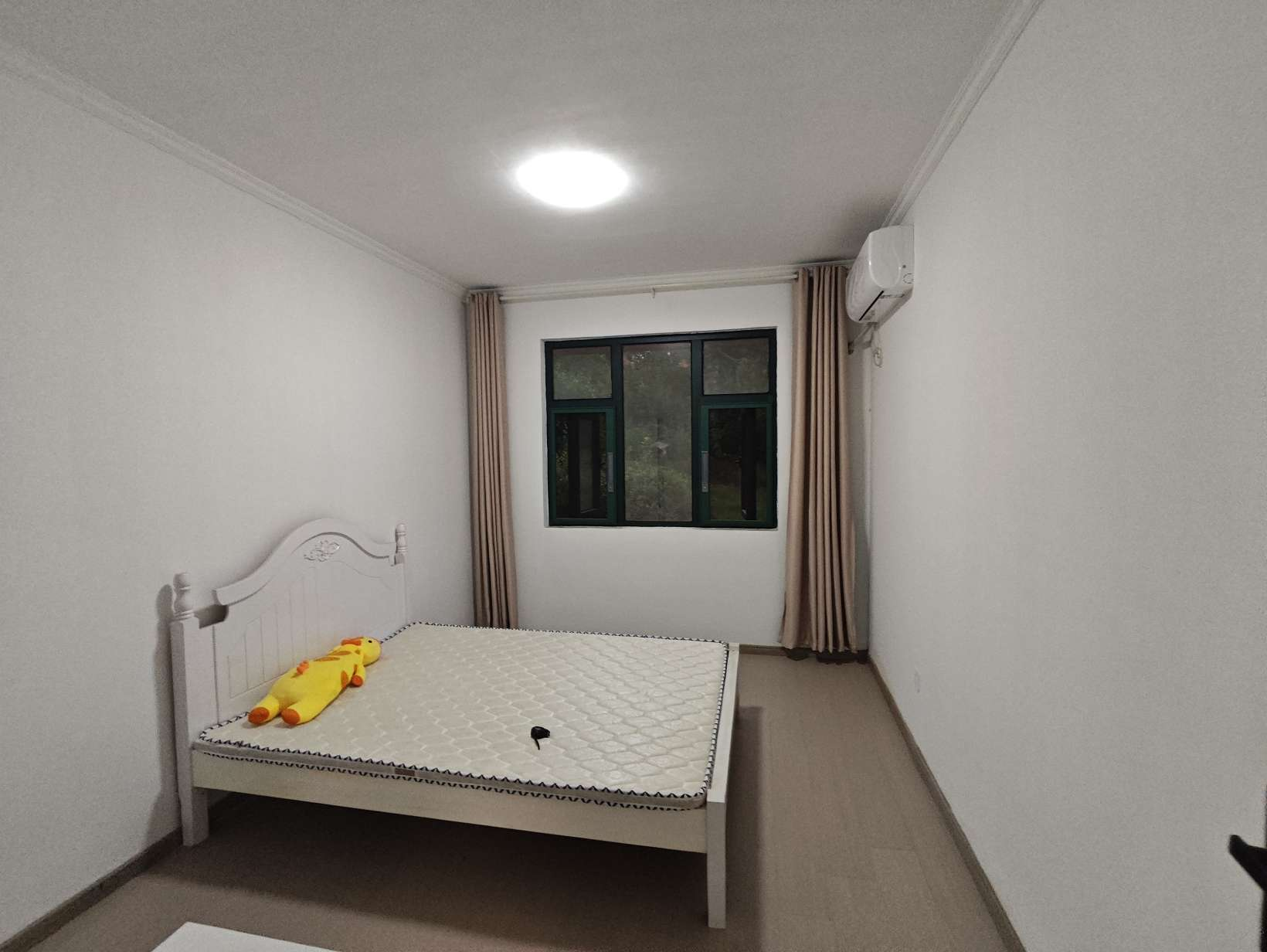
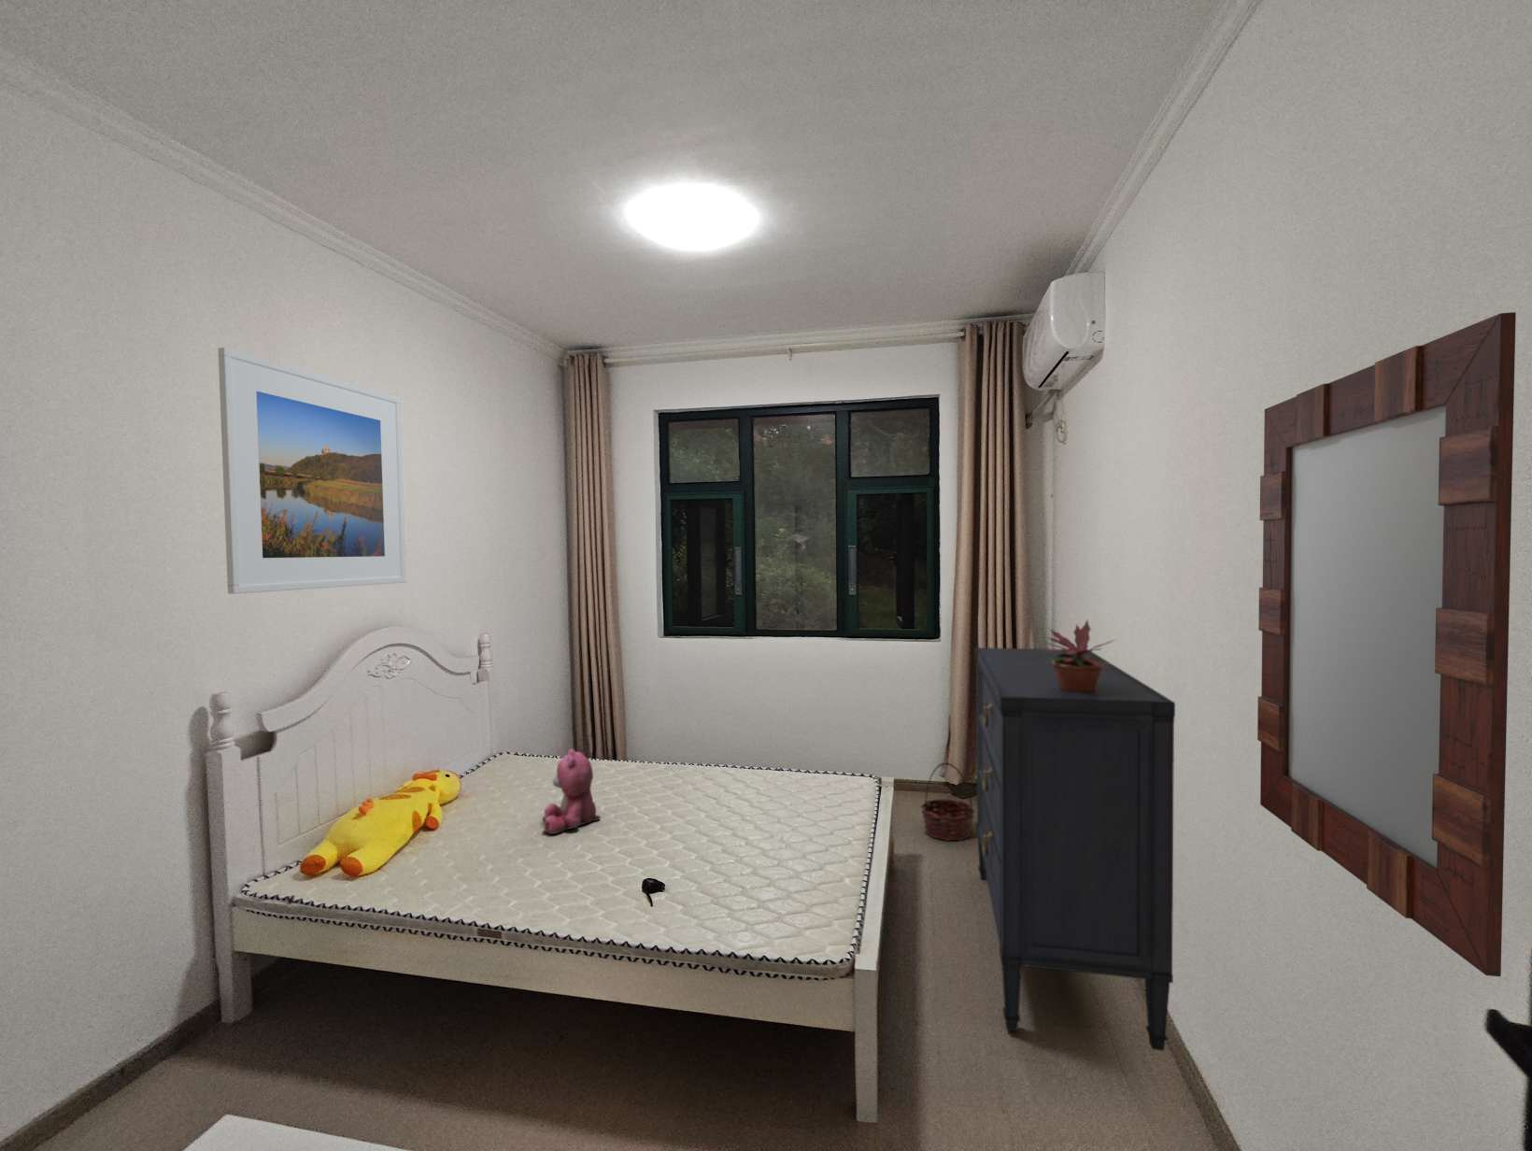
+ potted plant (1077, 653)
+ home mirror (1352, 624)
+ basket (947, 799)
+ dresser (1051, 808)
+ teddy bear (568, 786)
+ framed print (326, 482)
